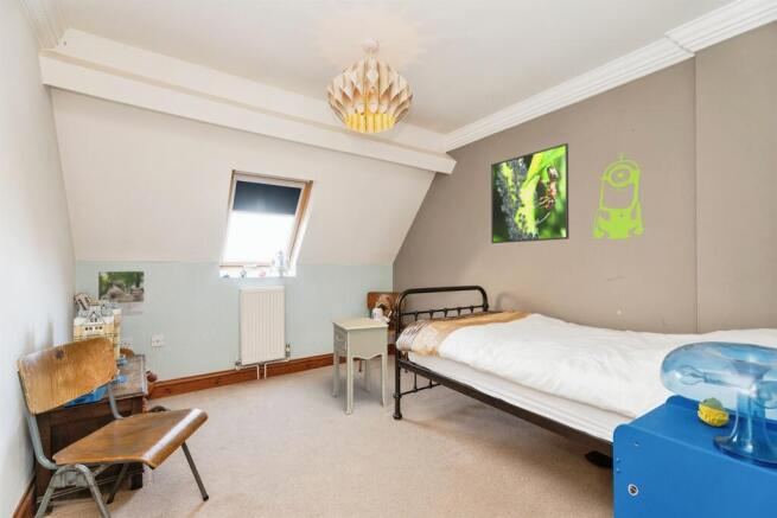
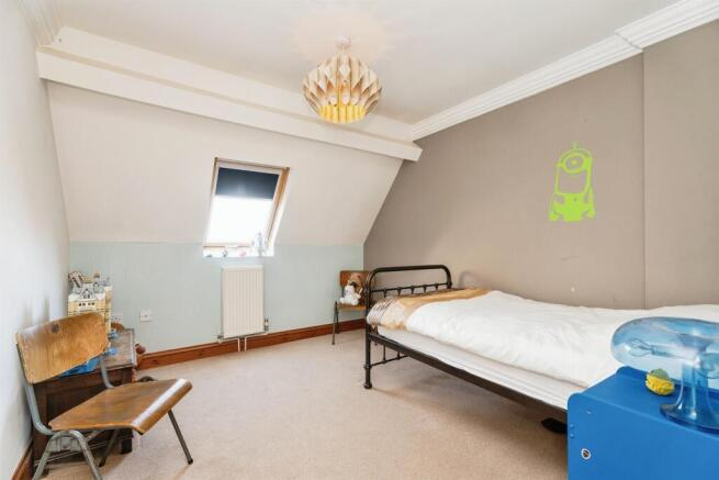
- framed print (526, 198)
- nightstand (358, 357)
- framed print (121, 293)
